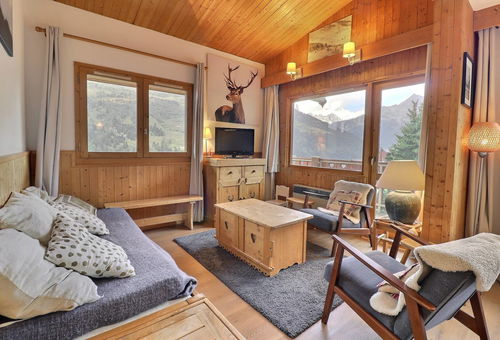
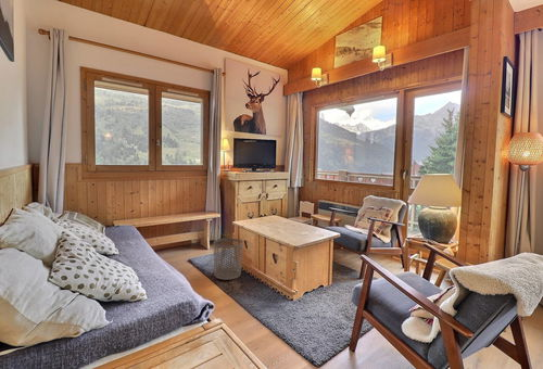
+ waste bin (227, 258)
